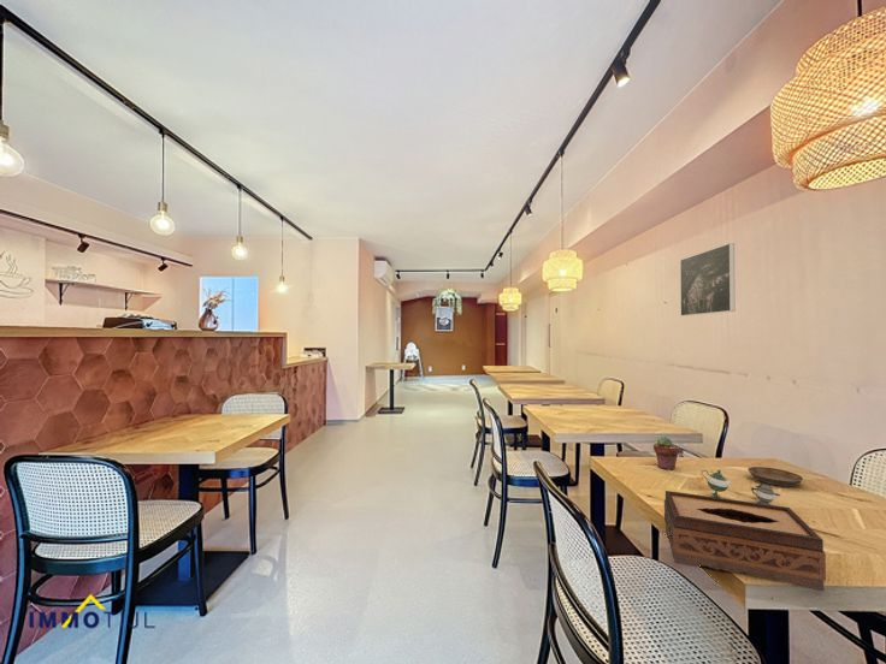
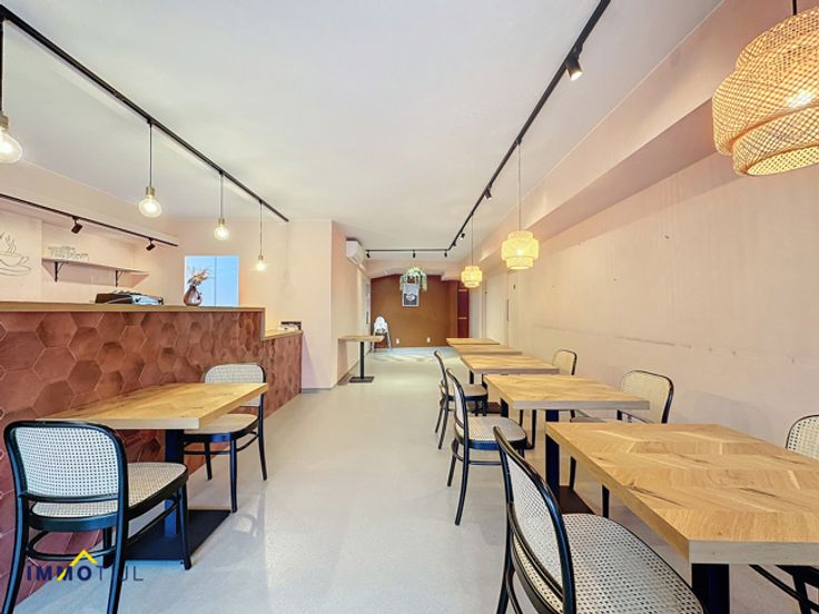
- tissue box (733, 534)
- potted succulent (666, 451)
- saucer (774, 476)
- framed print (704, 283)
- teapot (730, 484)
